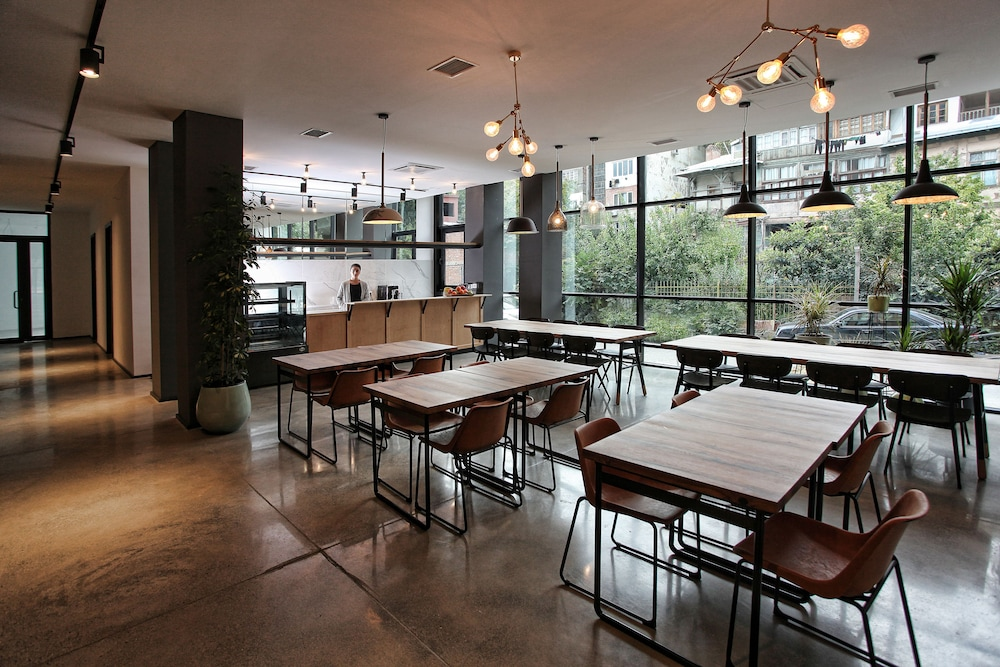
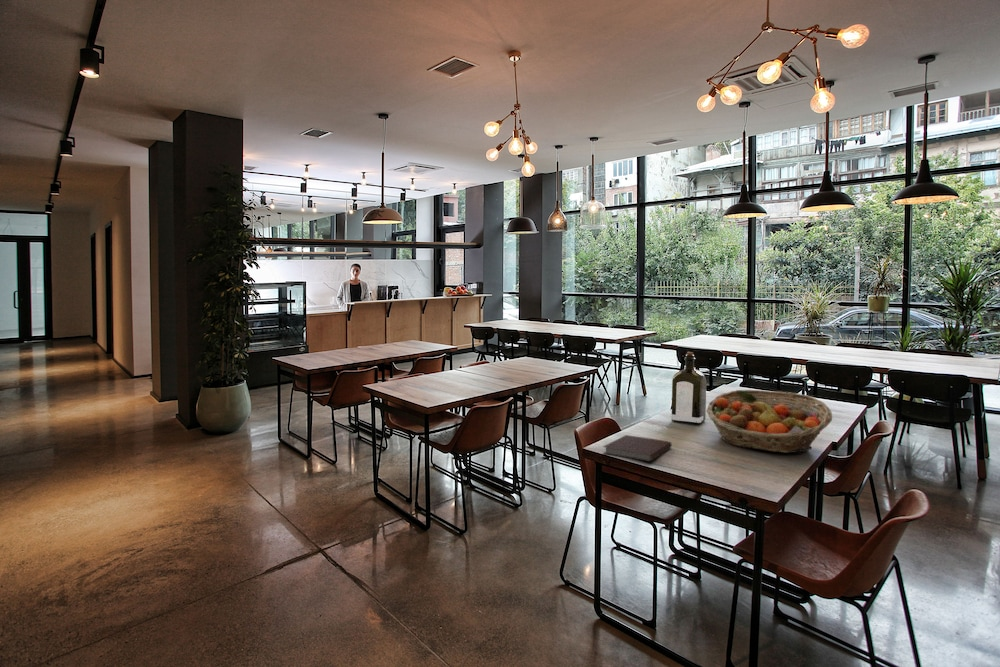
+ liquor (689, 386)
+ notebook (637, 447)
+ fruit basket (766, 419)
